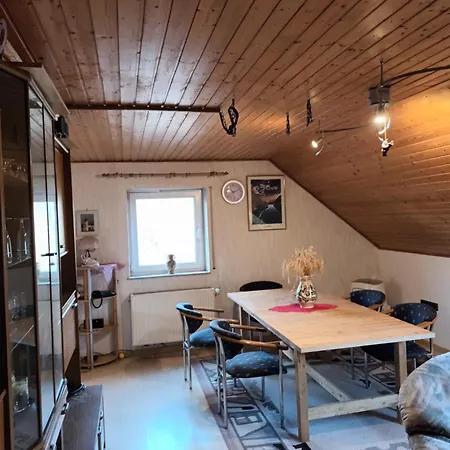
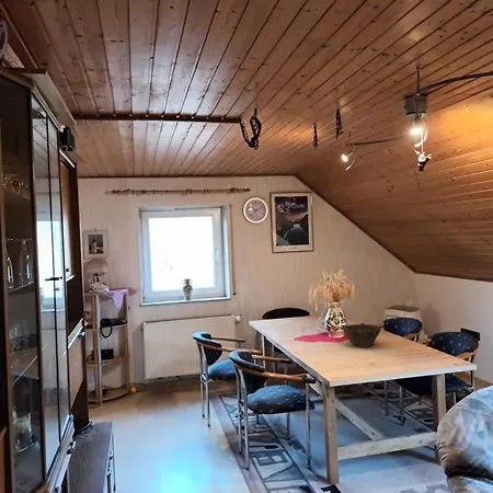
+ bowl (362, 335)
